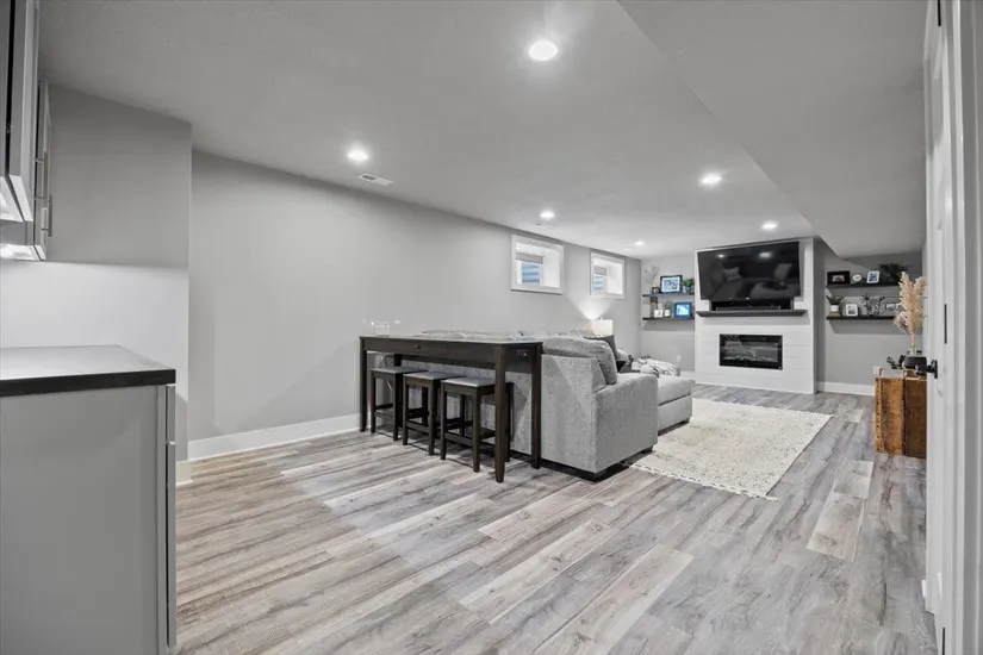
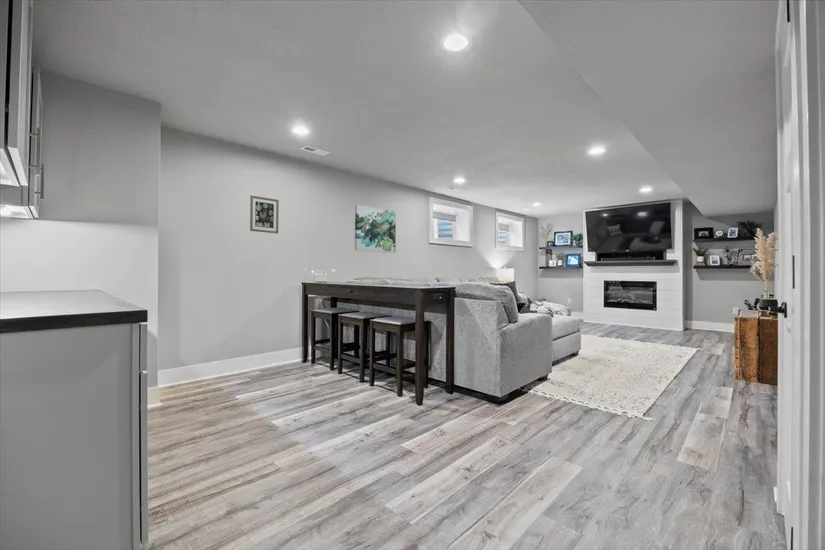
+ wall art (264, 214)
+ wall art (376, 229)
